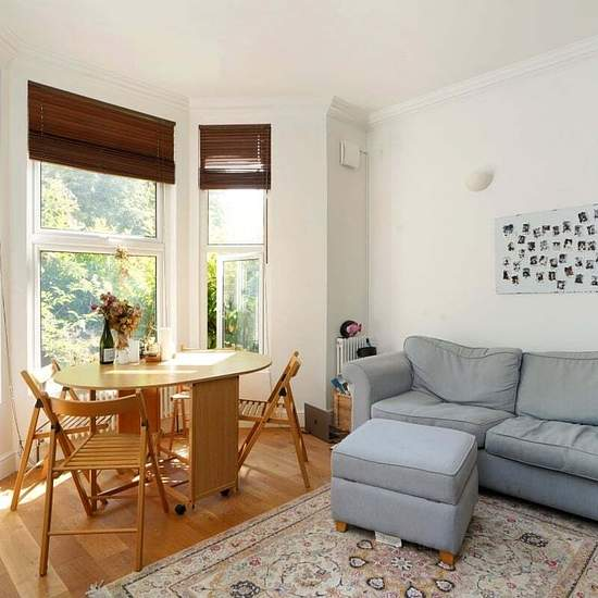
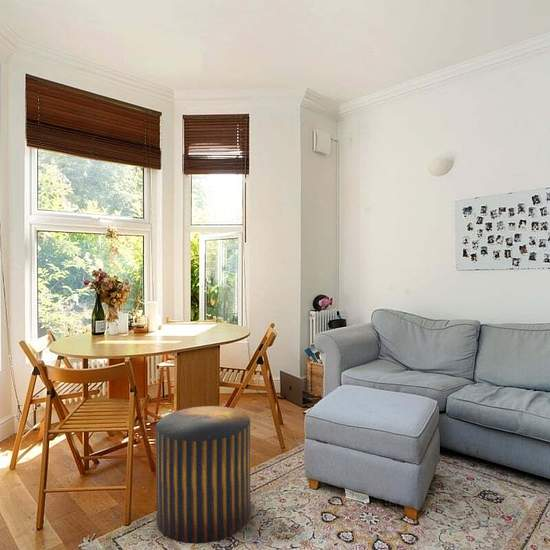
+ stool (204, 467)
